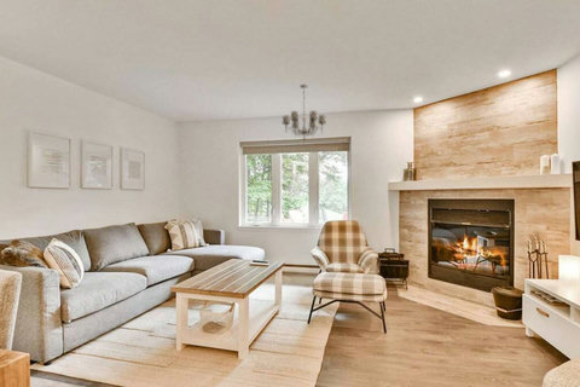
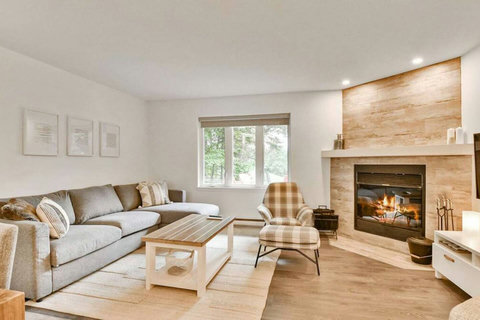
- chandelier (303, 112)
